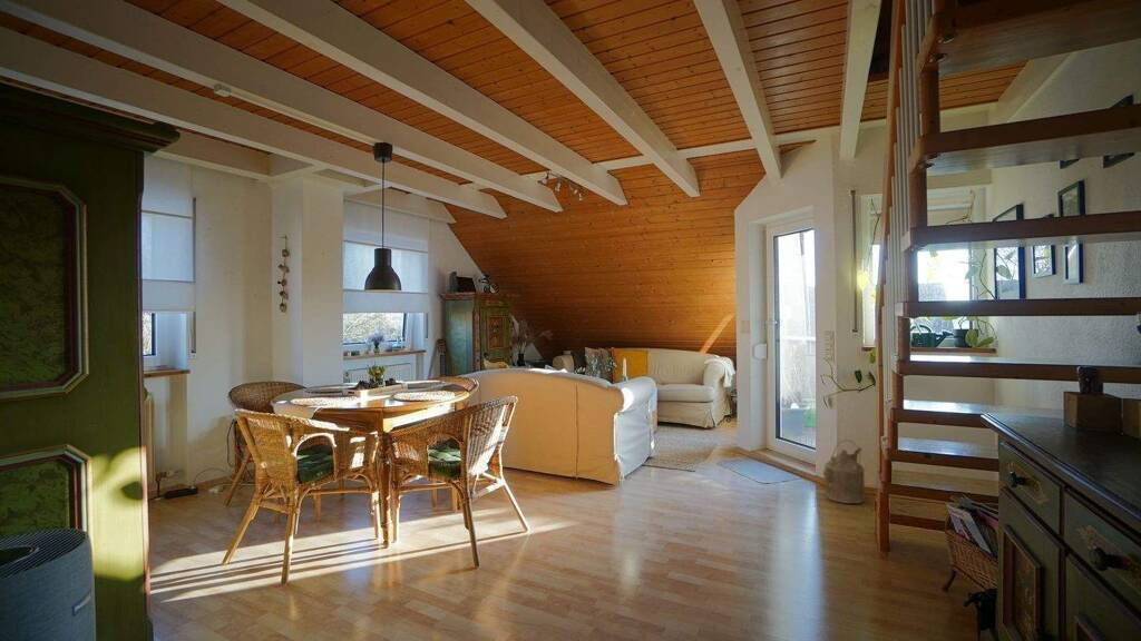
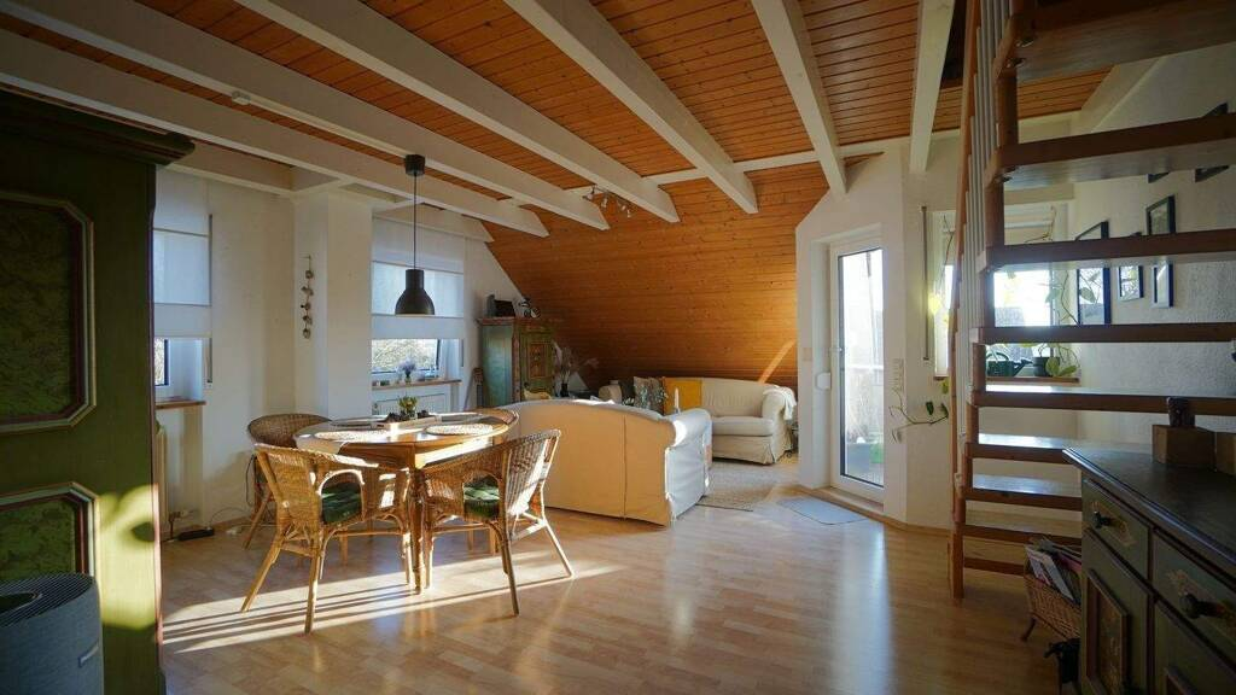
- watering can (842, 470)
